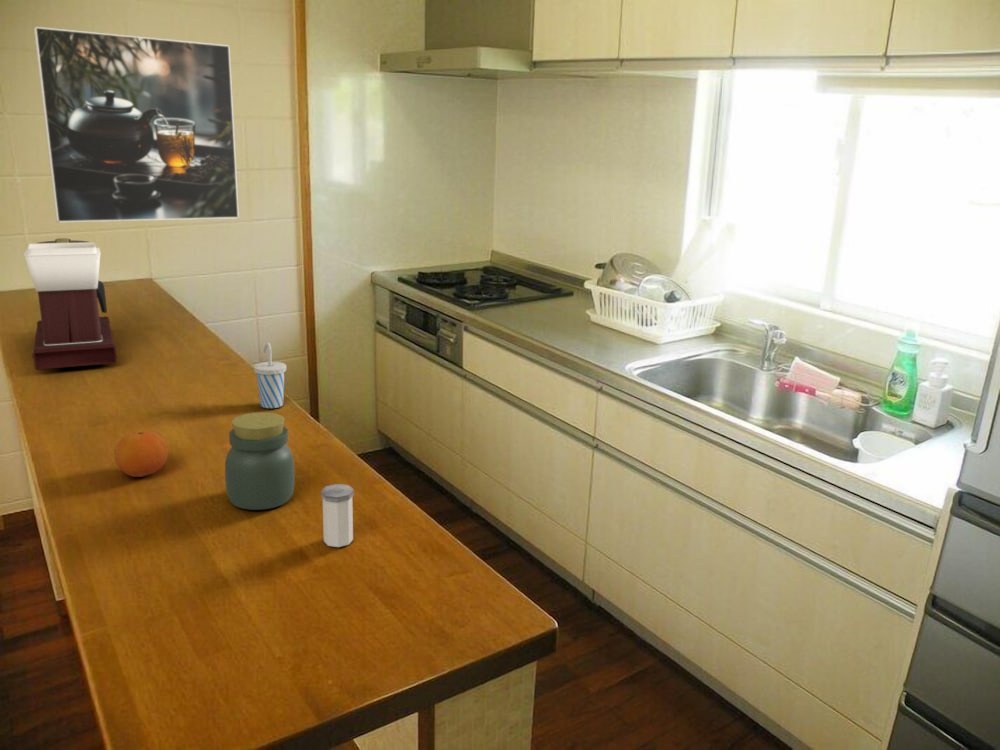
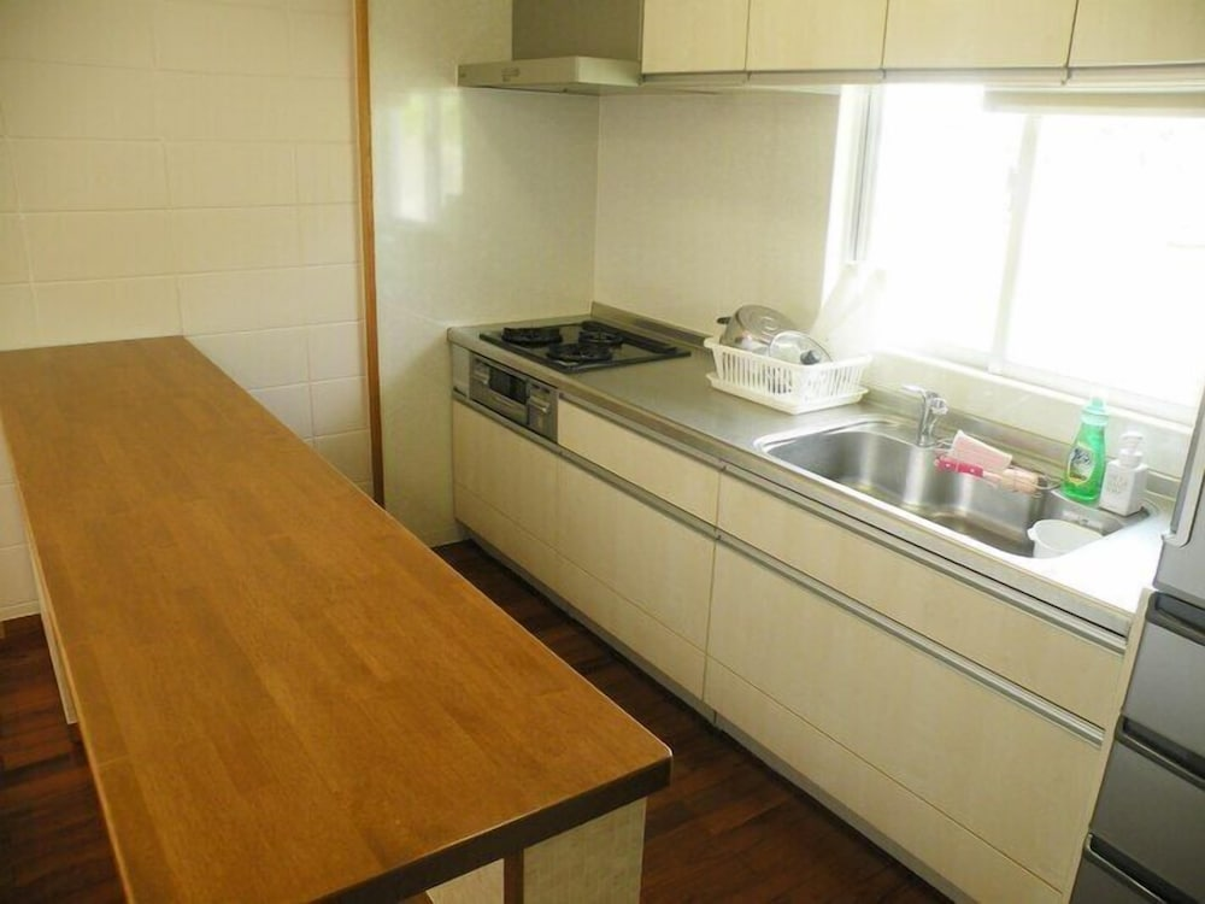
- coffee maker (69, 296)
- cup (270, 374)
- jar (259, 459)
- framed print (145, 131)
- fruit (141, 452)
- salt shaker (337, 515)
